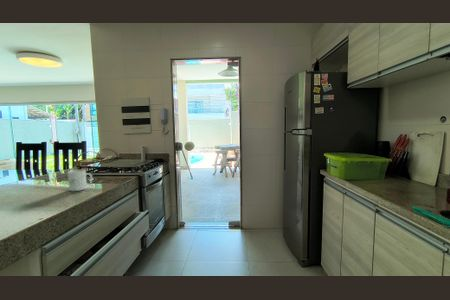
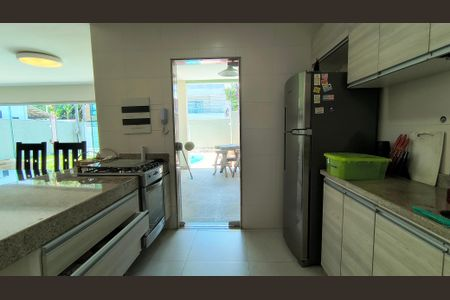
- mug (80, 179)
